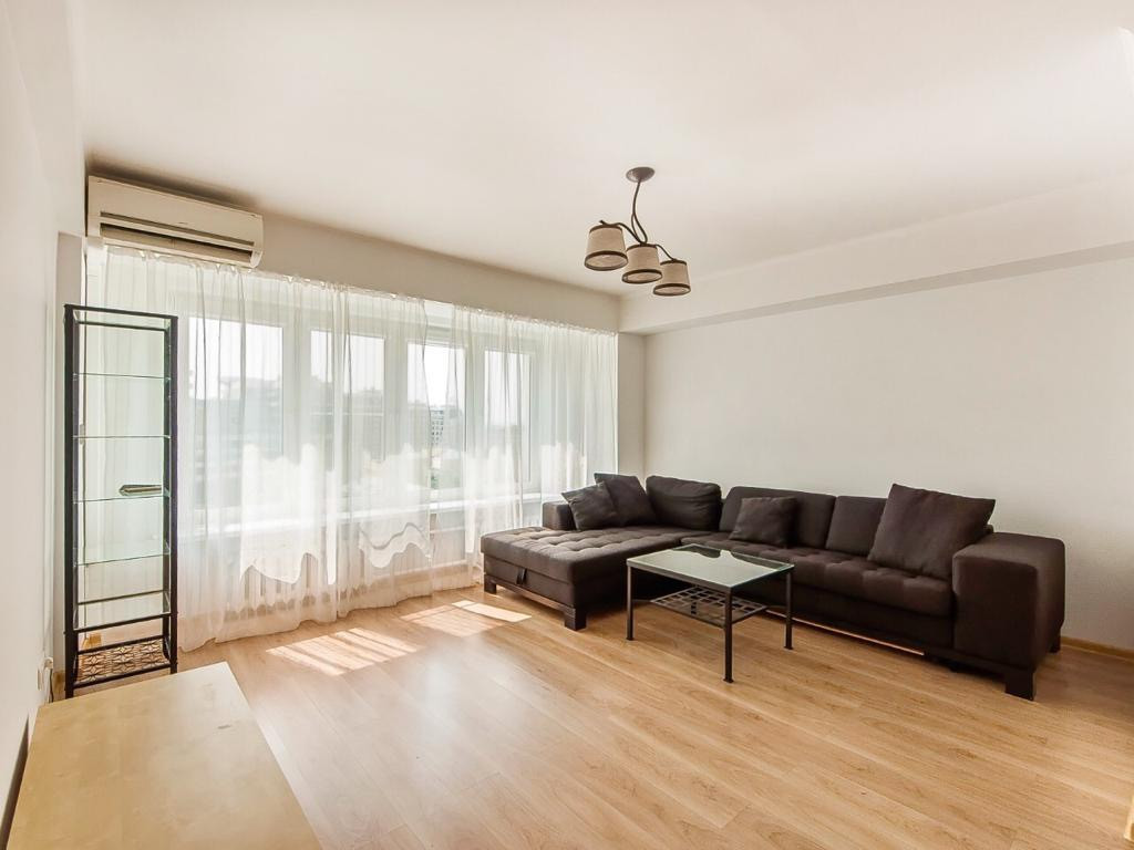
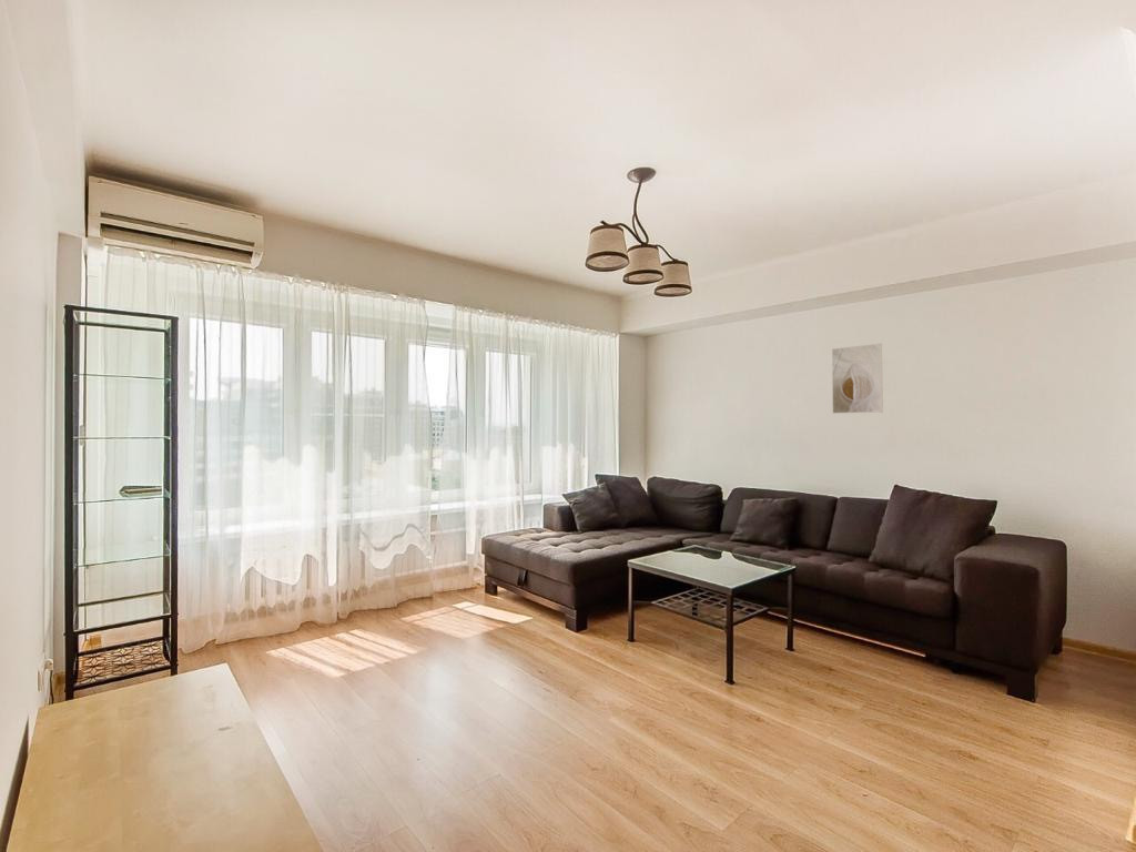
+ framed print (856, 379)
